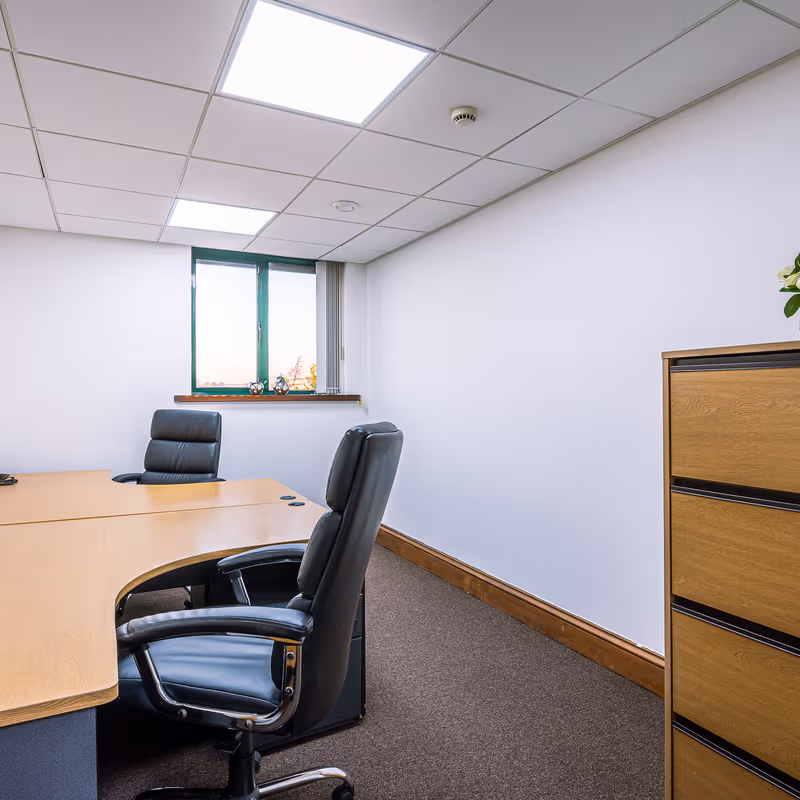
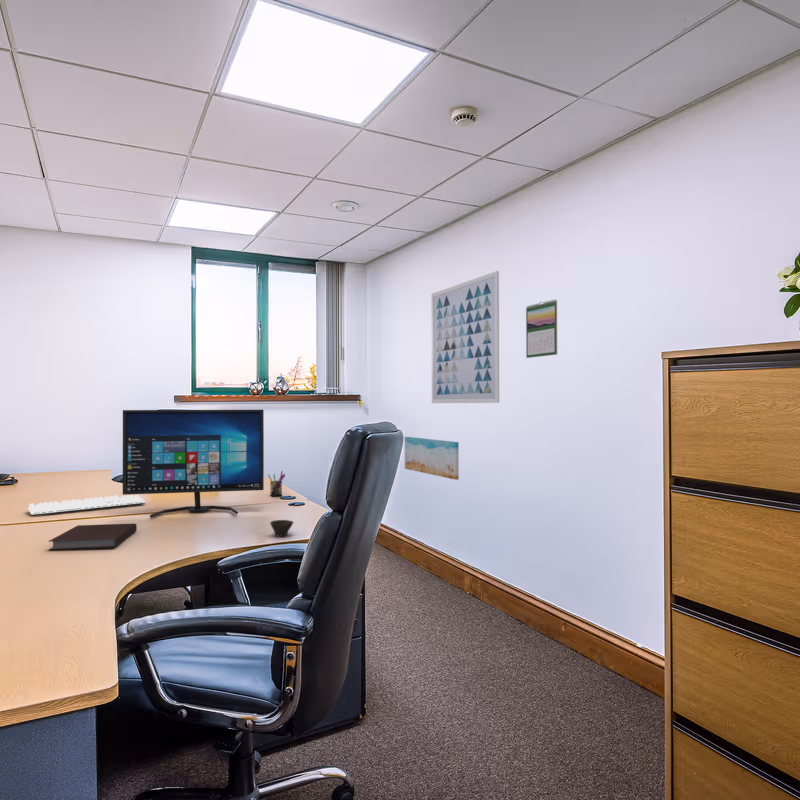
+ computer monitor (195, 461)
+ notebook (95, 535)
+ wall art (430, 456)
+ calendar (541, 329)
+ keyboard (88, 504)
+ cup (282, 528)
+ pen holder (276, 483)
+ wall art (462, 343)
